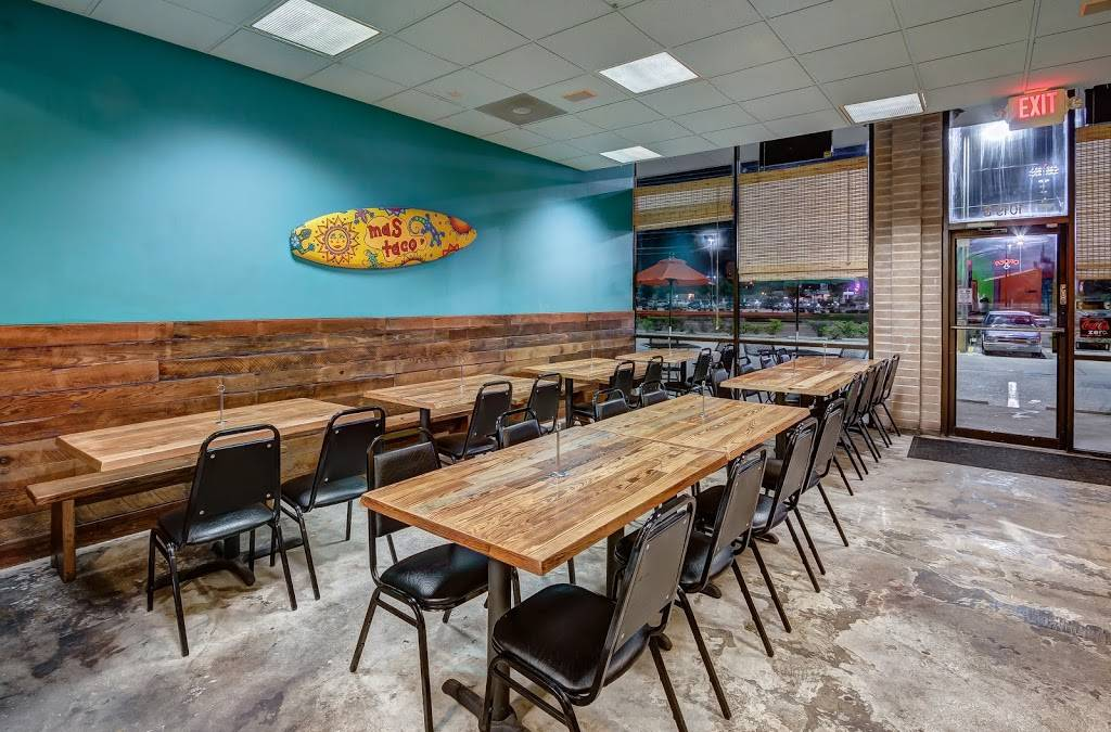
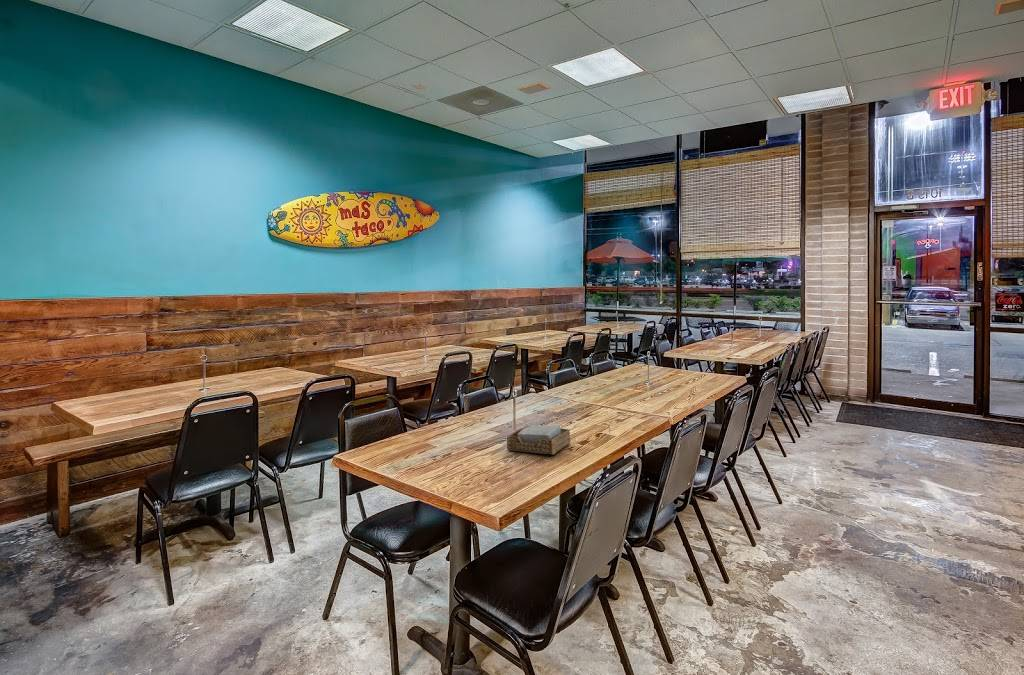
+ napkin holder (539, 437)
